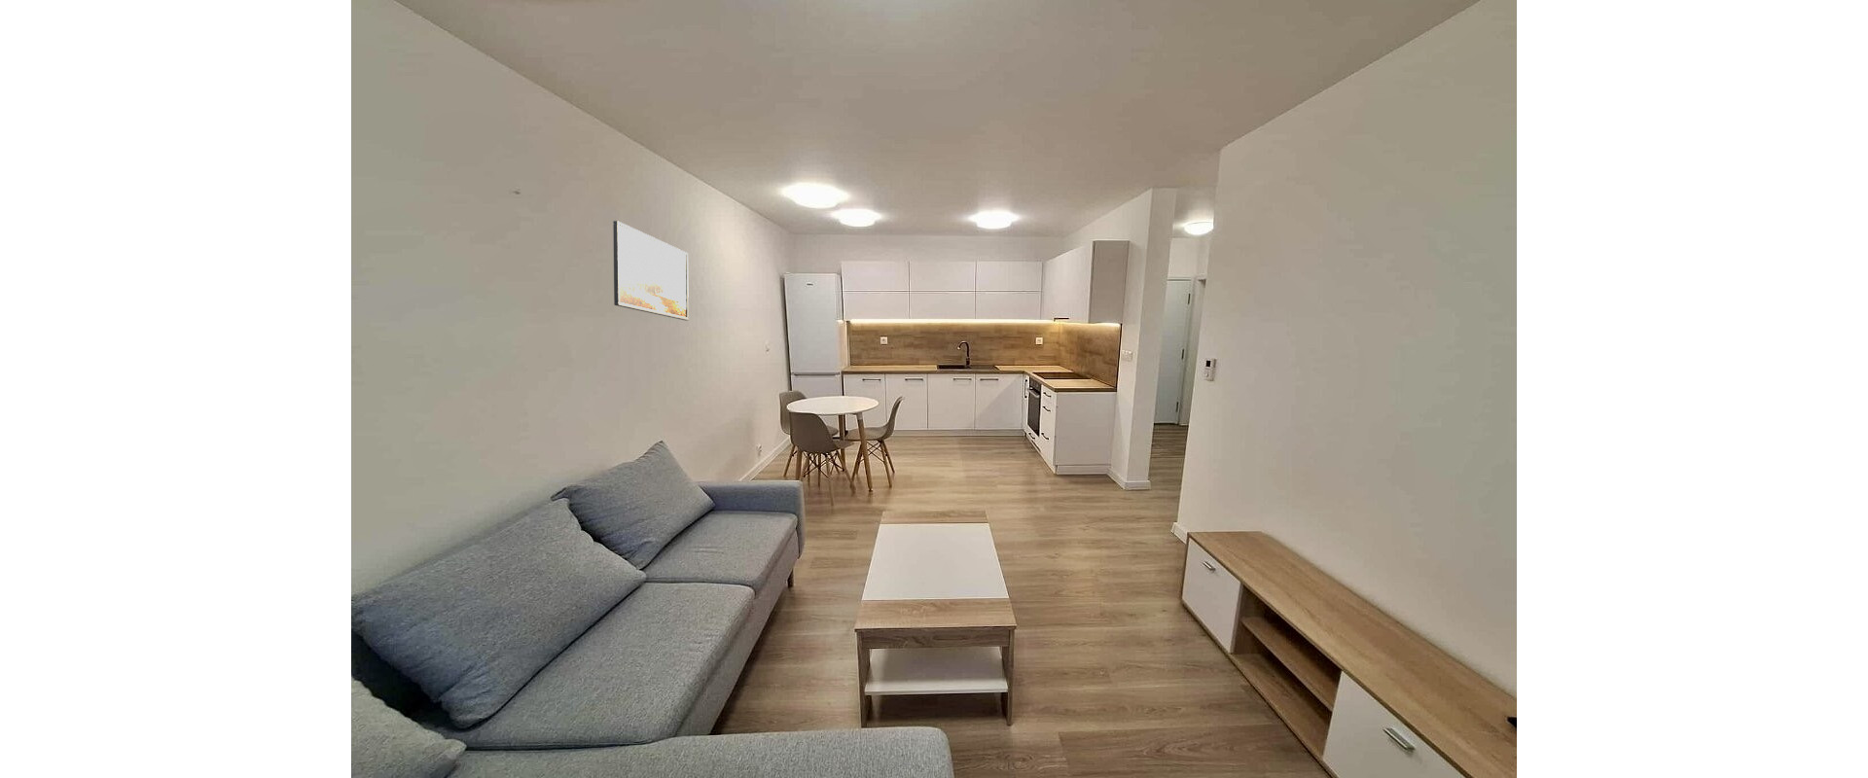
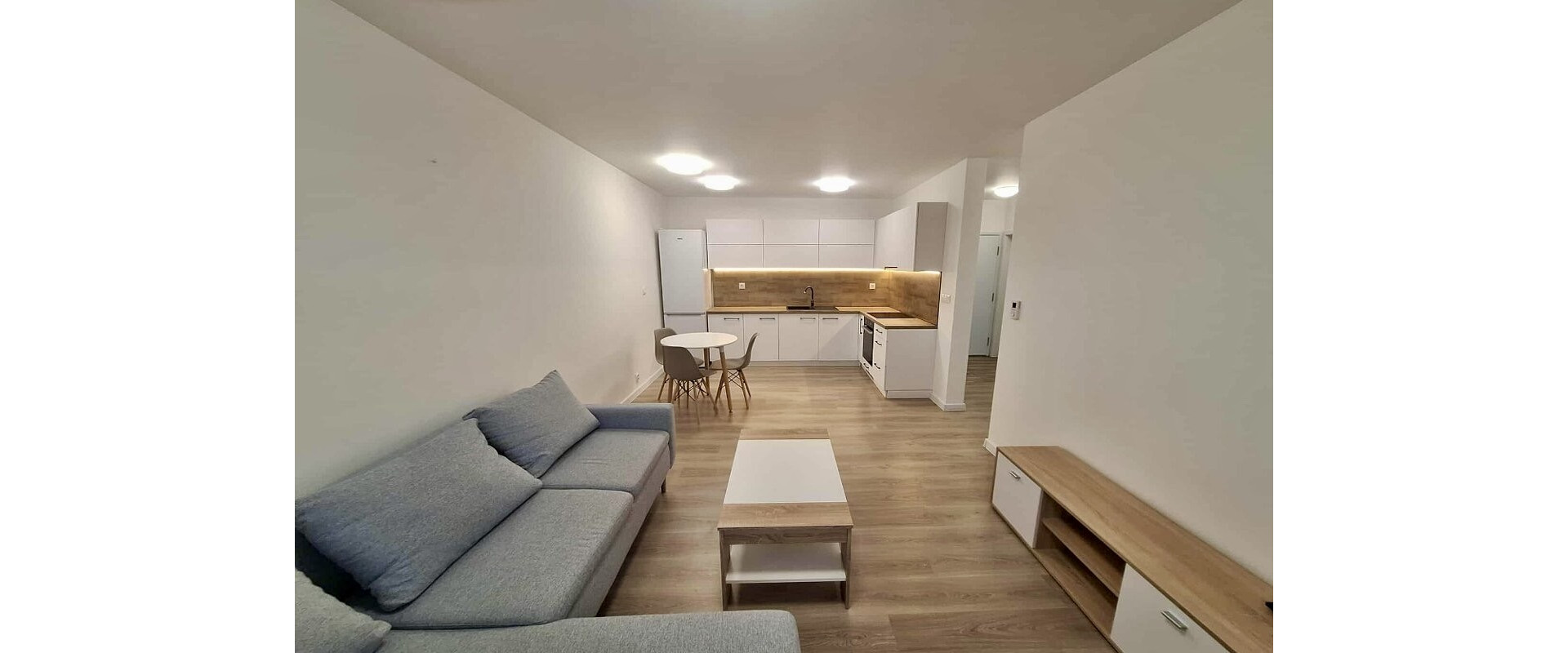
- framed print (655, 276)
